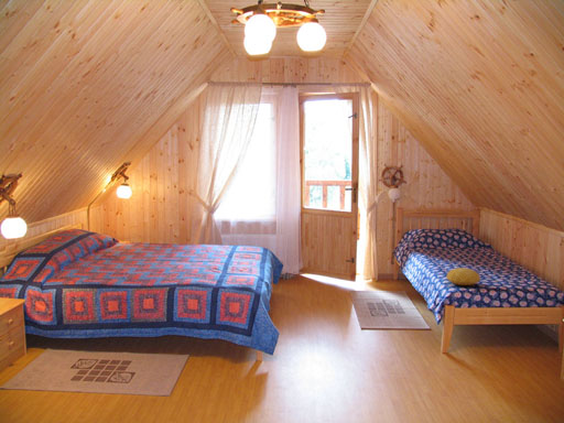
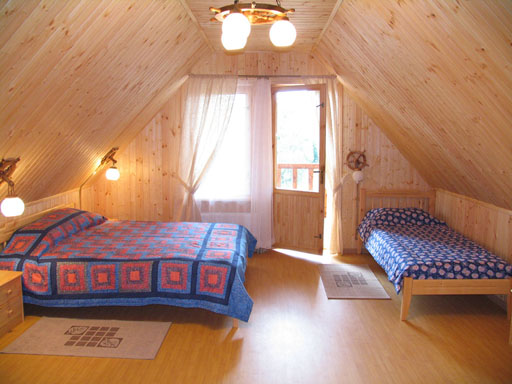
- cushion (463, 275)
